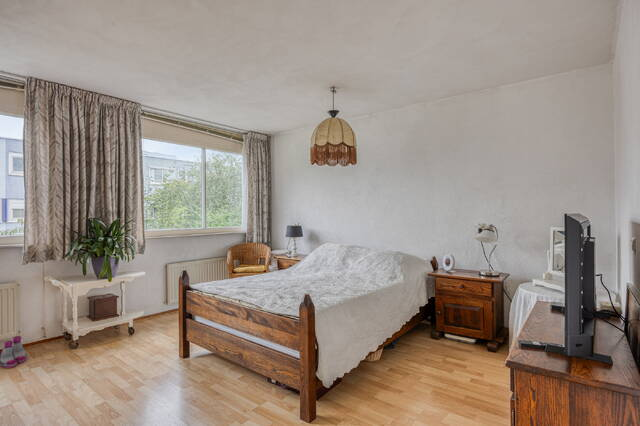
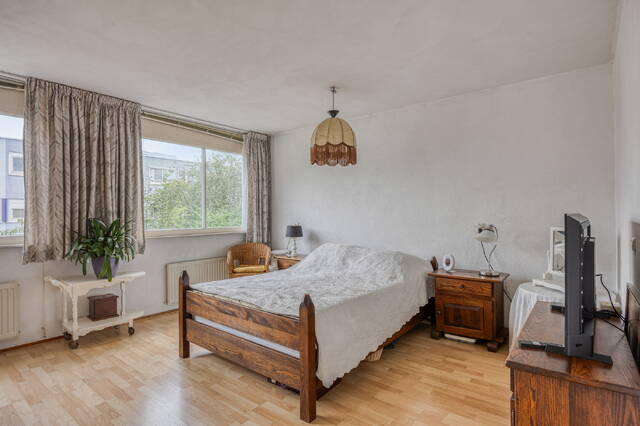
- boots (13, 350)
